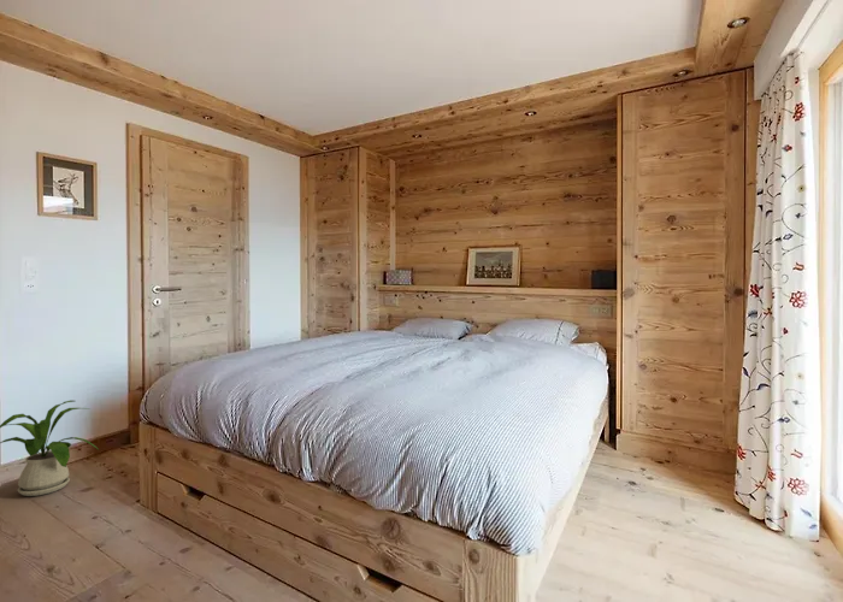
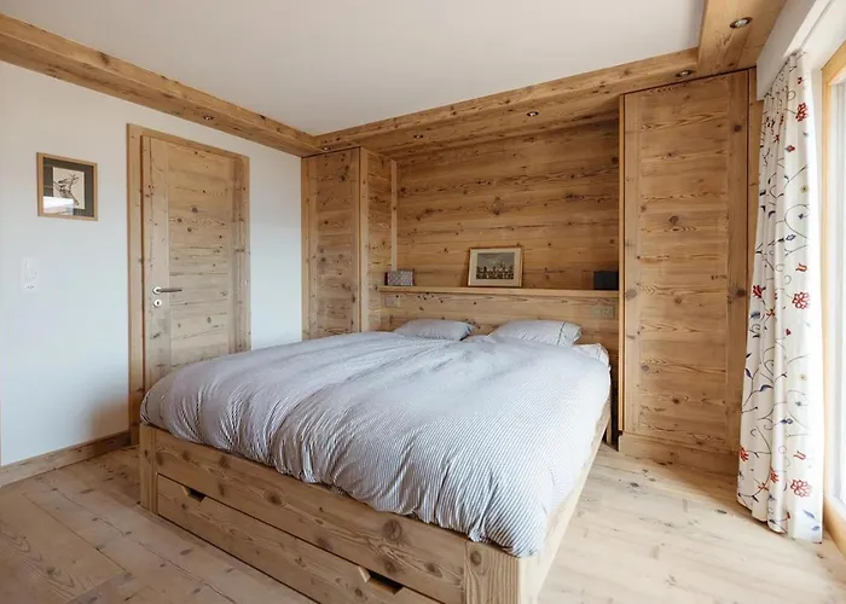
- house plant (42, 442)
